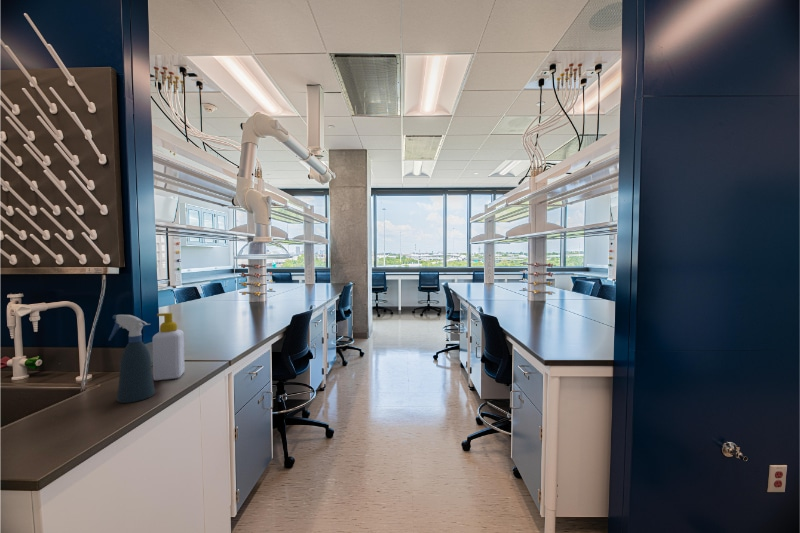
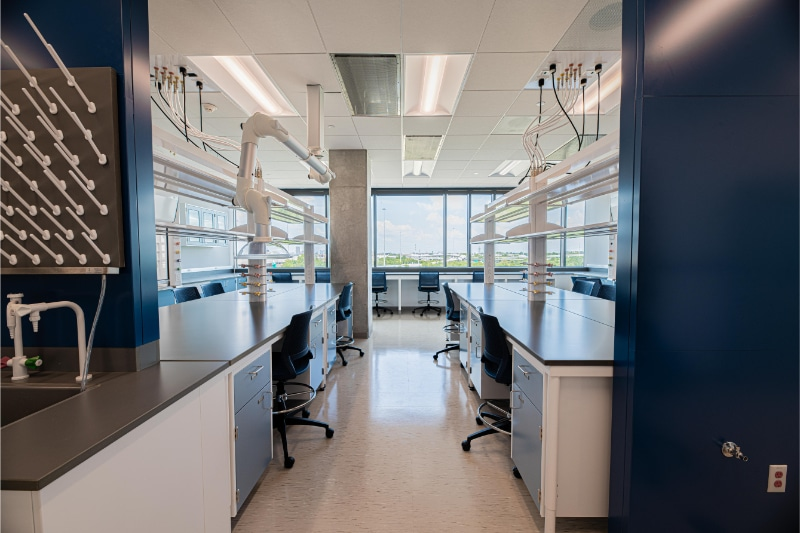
- spray bottle (132, 356)
- soap bottle (168, 344)
